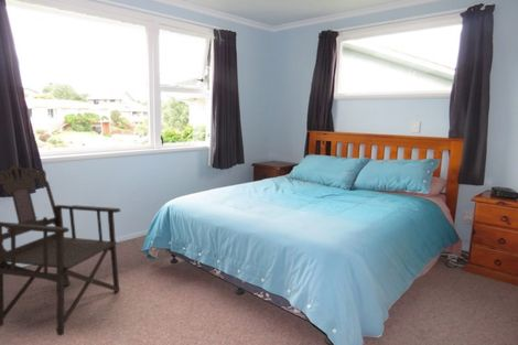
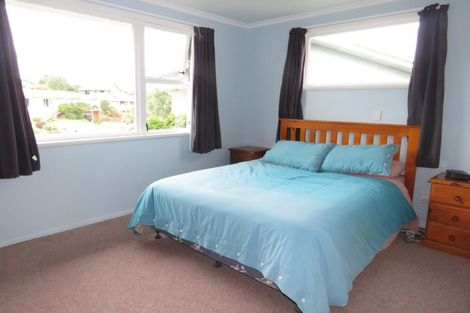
- armchair (56, 238)
